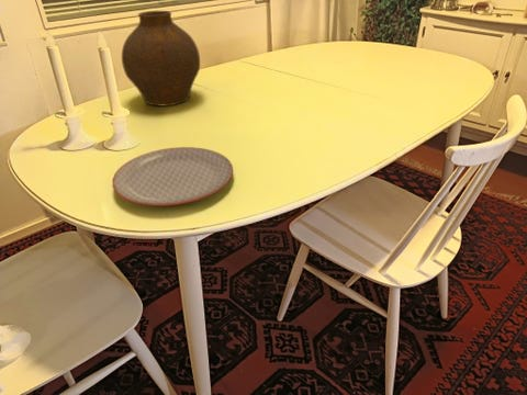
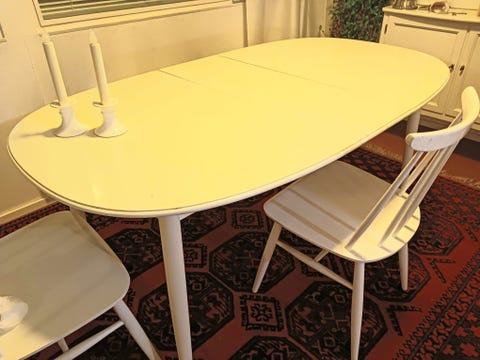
- vase (160, 58)
- plate (173, 176)
